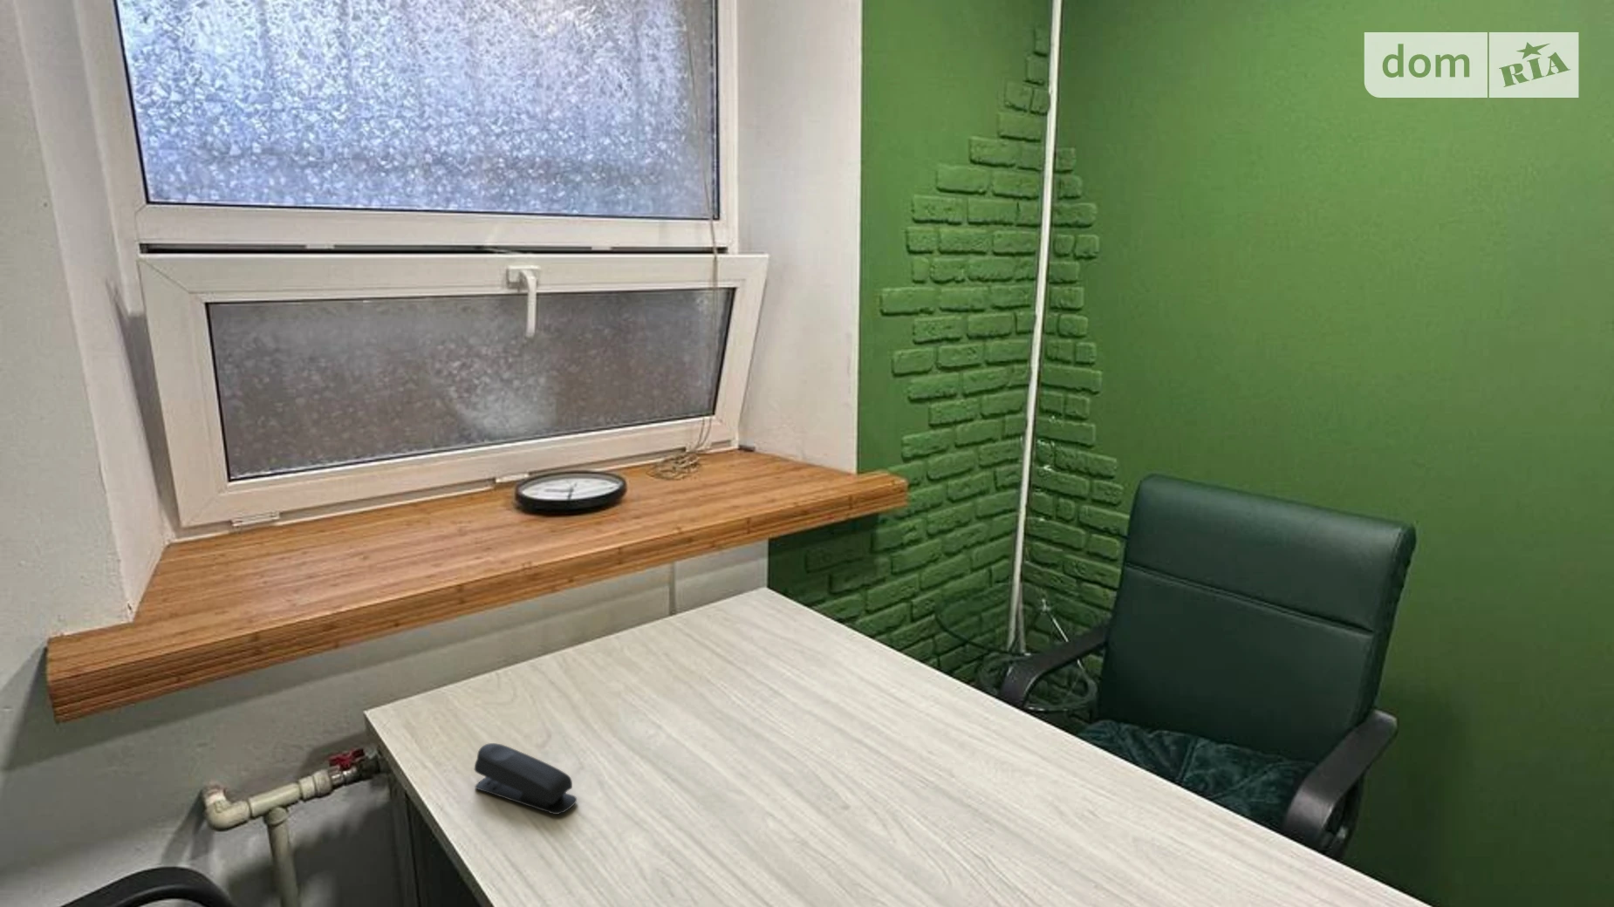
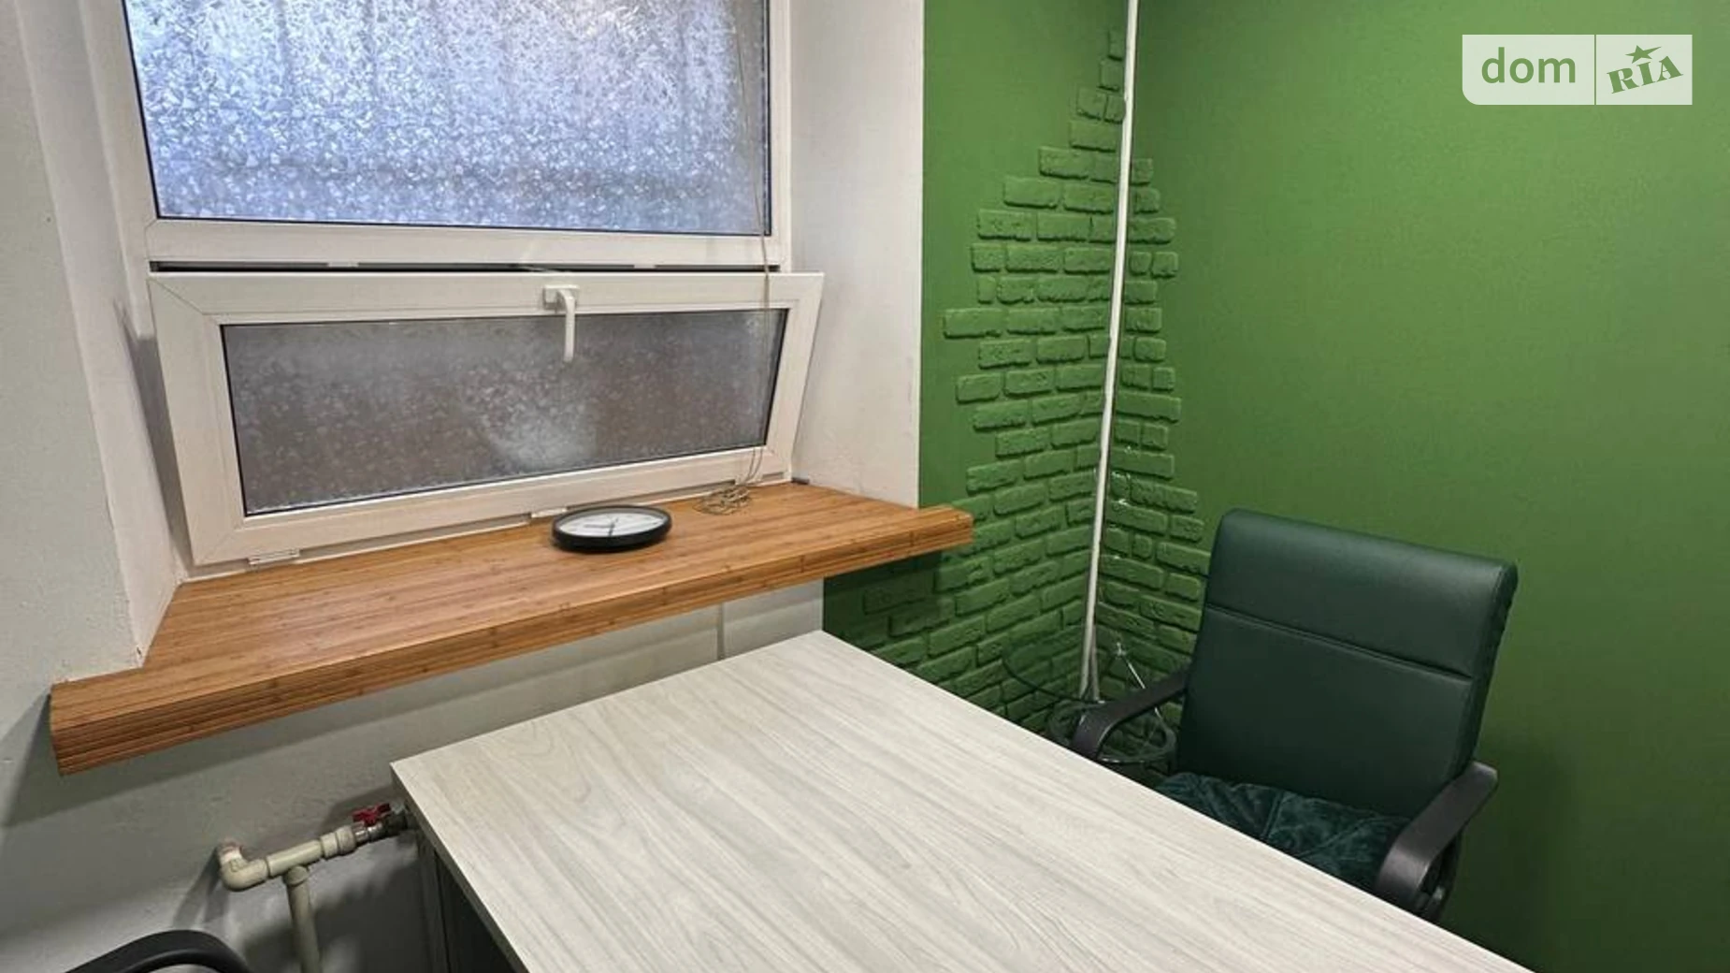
- stapler (523, 775)
